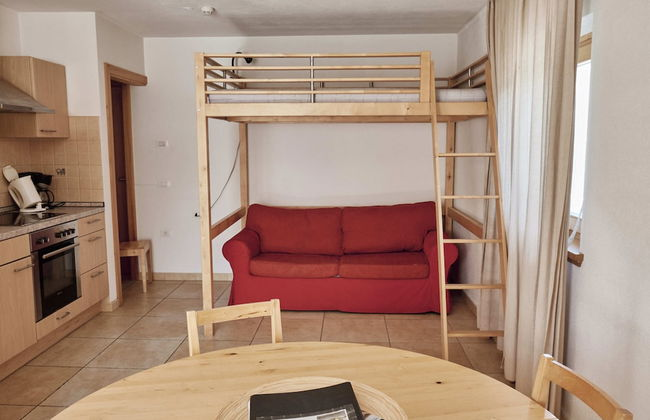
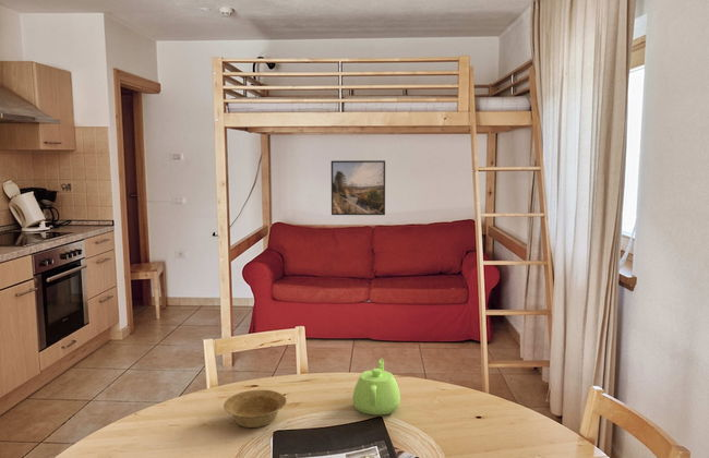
+ teapot (376, 387)
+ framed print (358, 188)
+ bowl (255, 410)
